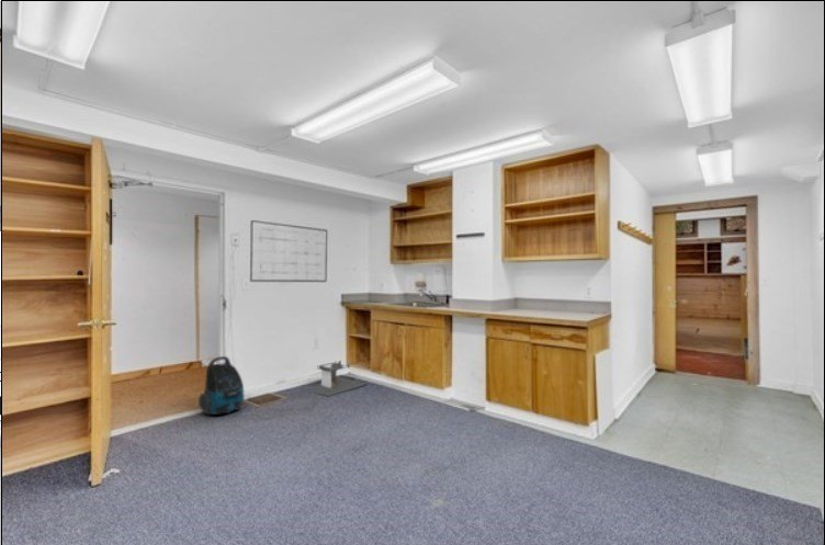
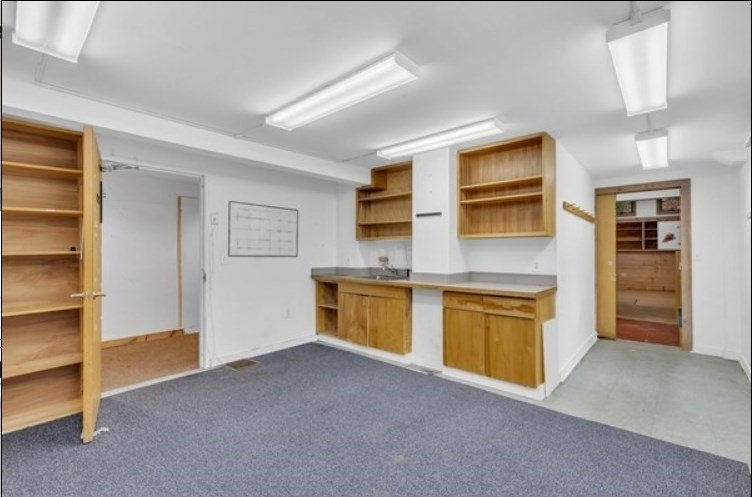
- trash can (330, 372)
- vacuum cleaner (223, 384)
